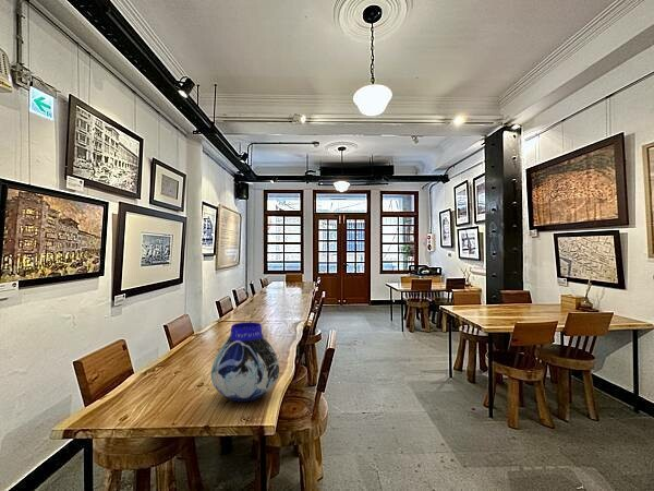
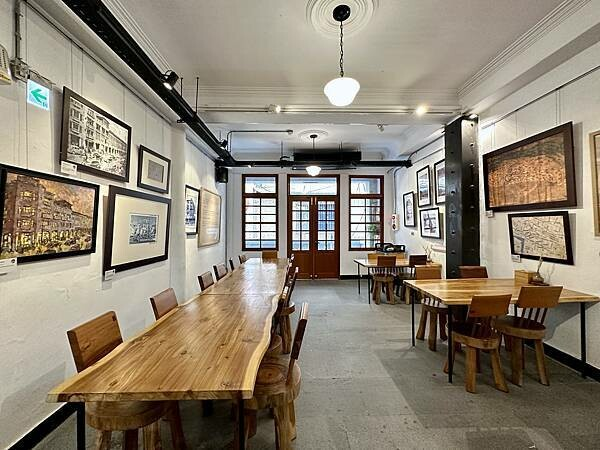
- vase (245, 360)
